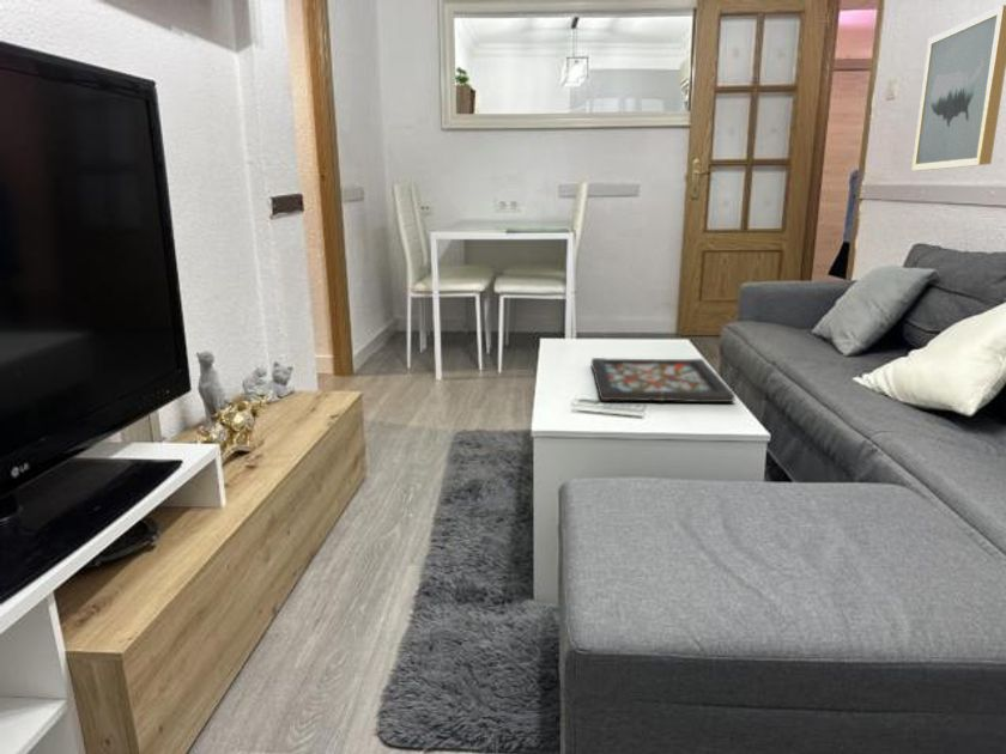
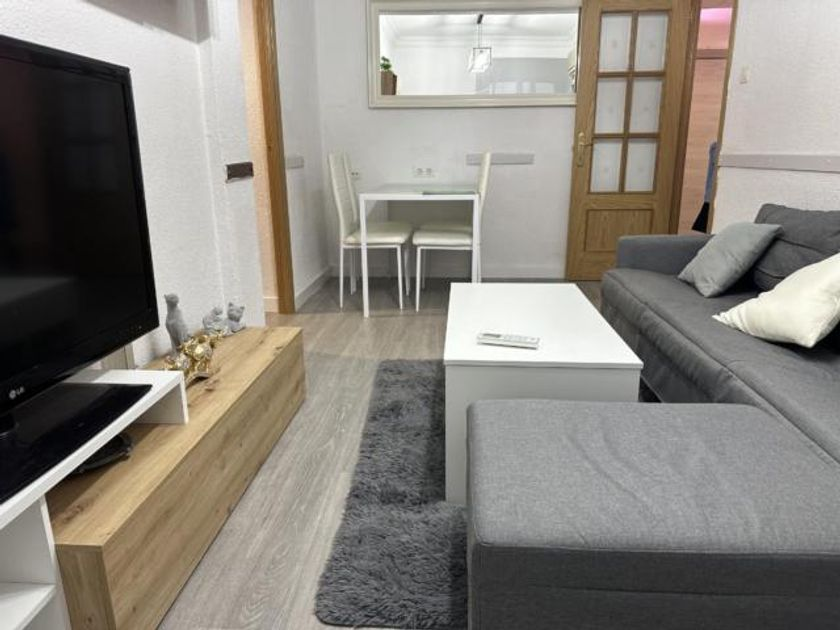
- wall art (957, 97)
- decorative tray (655, 377)
